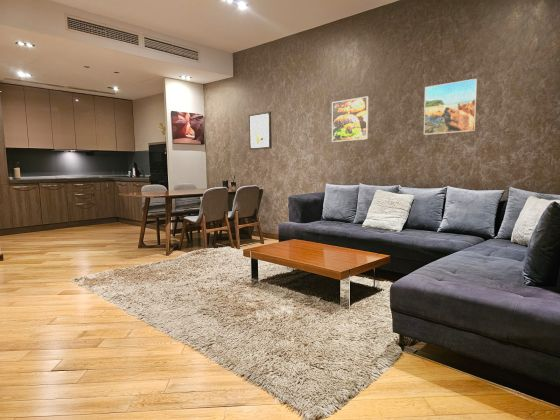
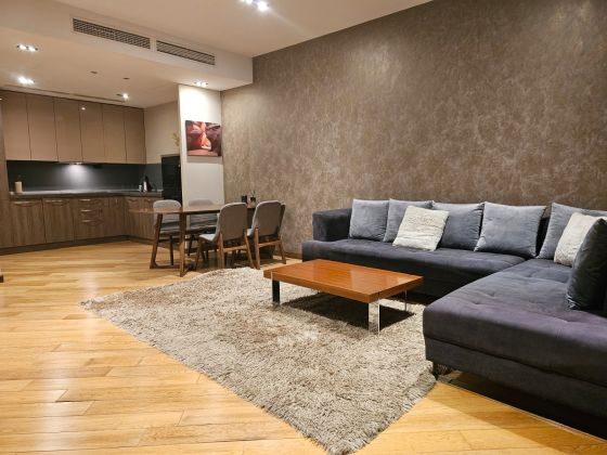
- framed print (349, 120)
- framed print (449, 108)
- wall art (259, 131)
